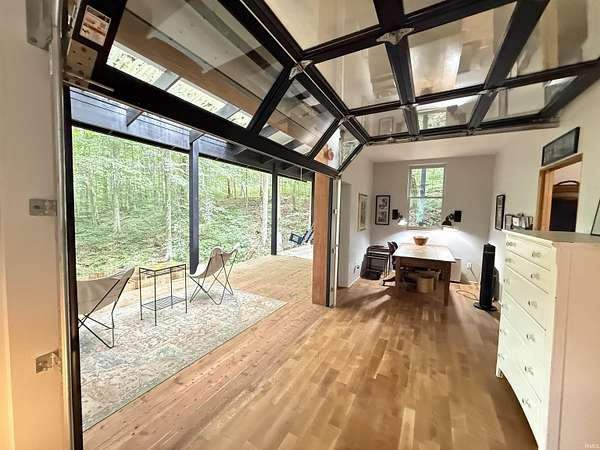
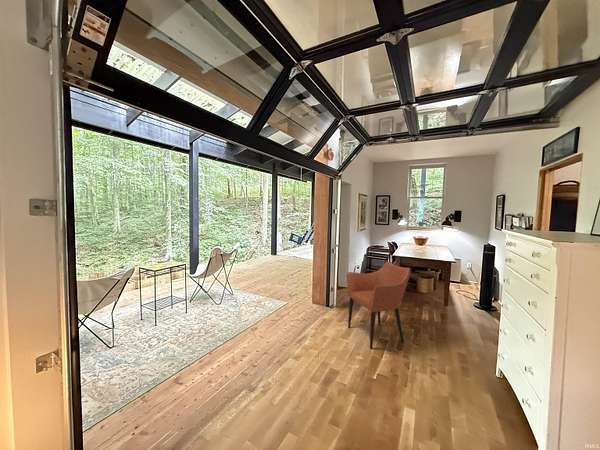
+ armchair (379, 300)
